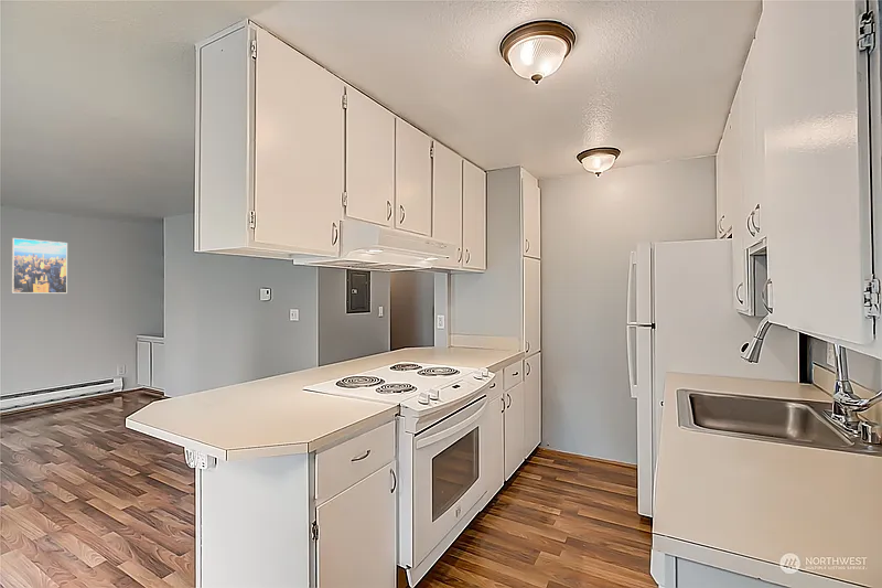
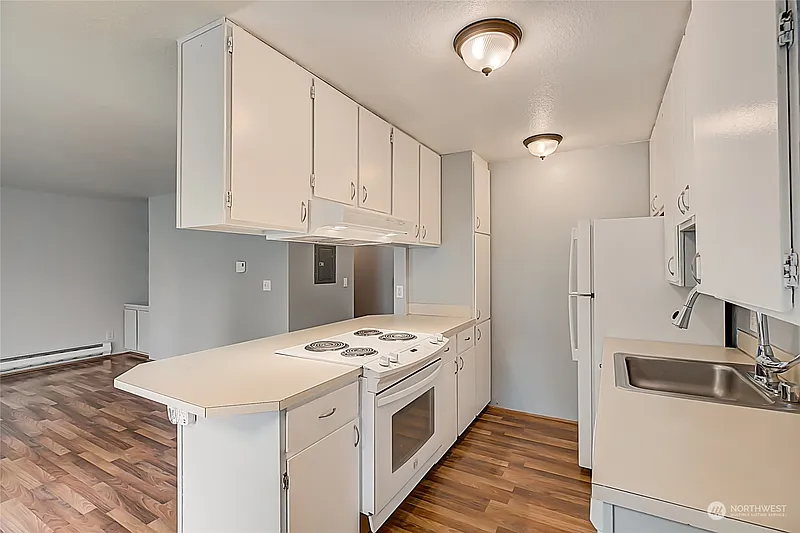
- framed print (40, 266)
